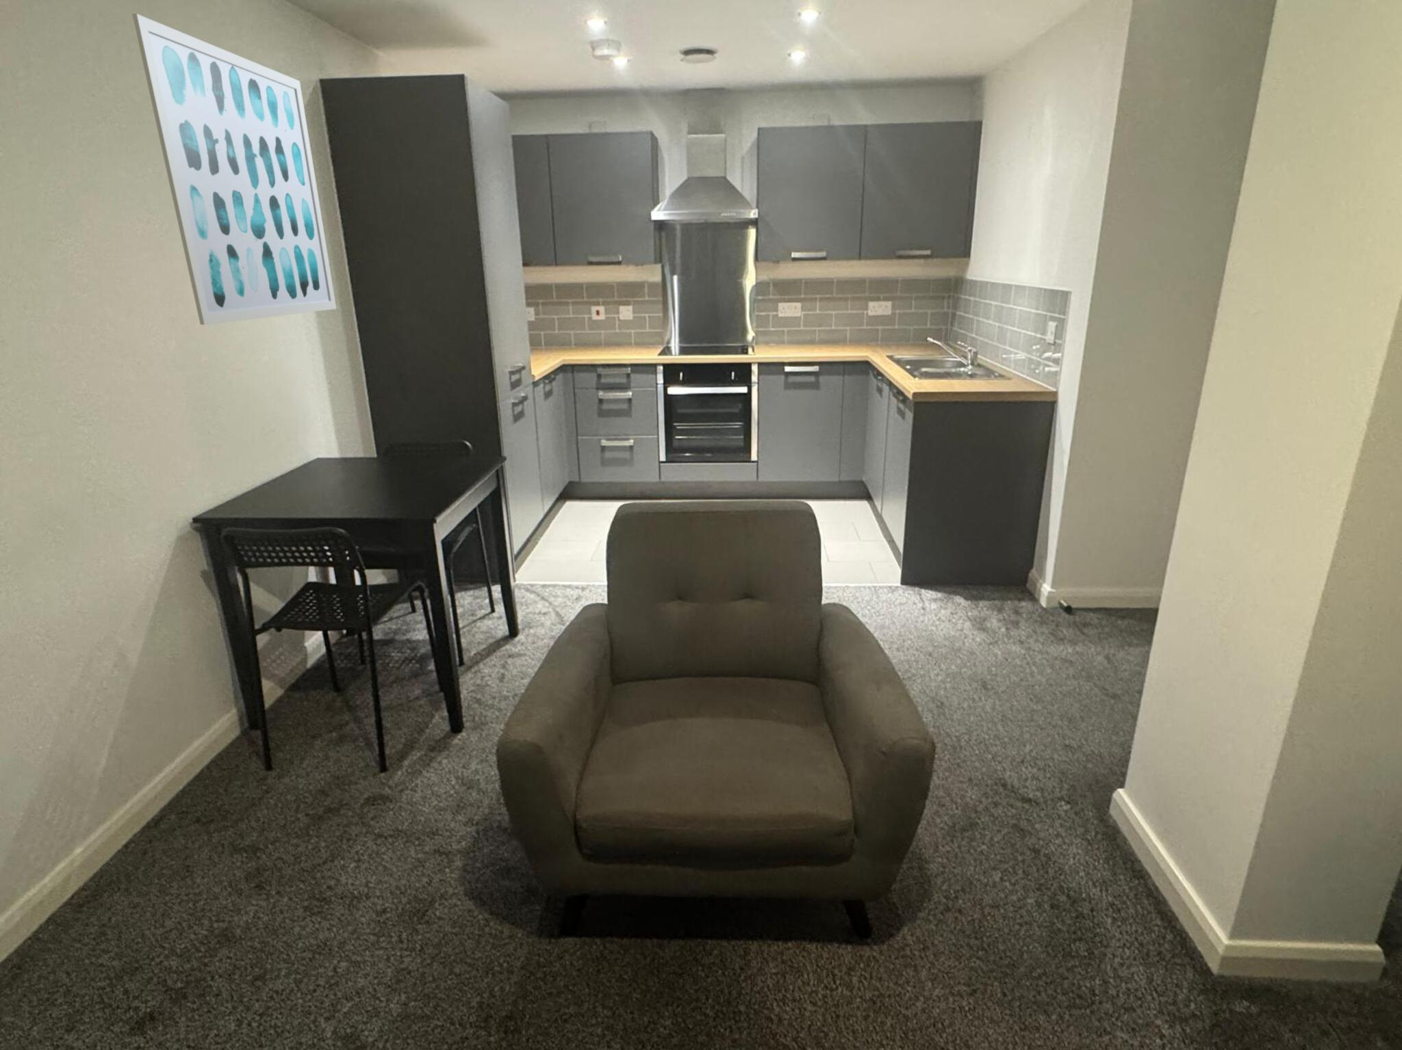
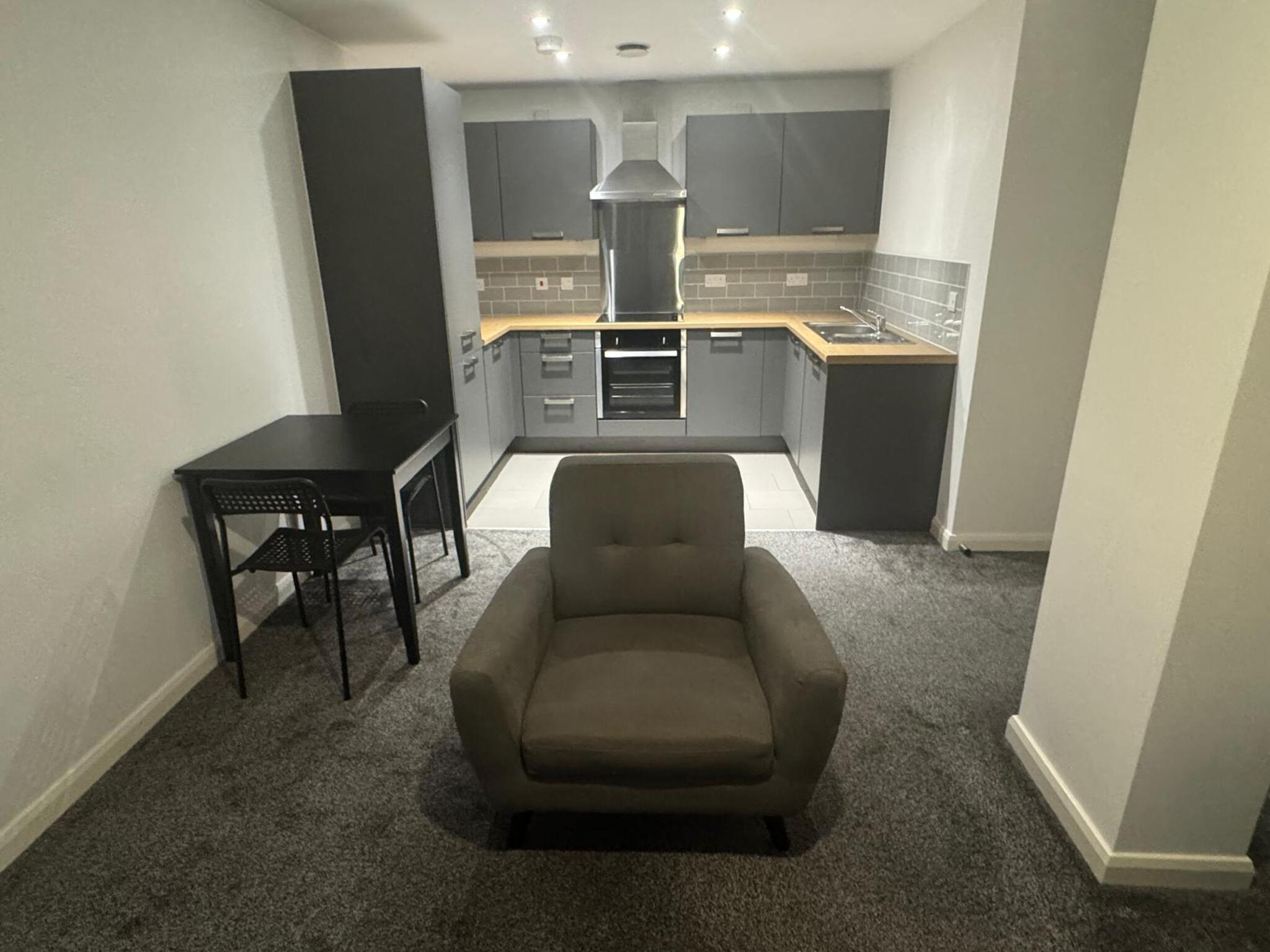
- wall art (255, 191)
